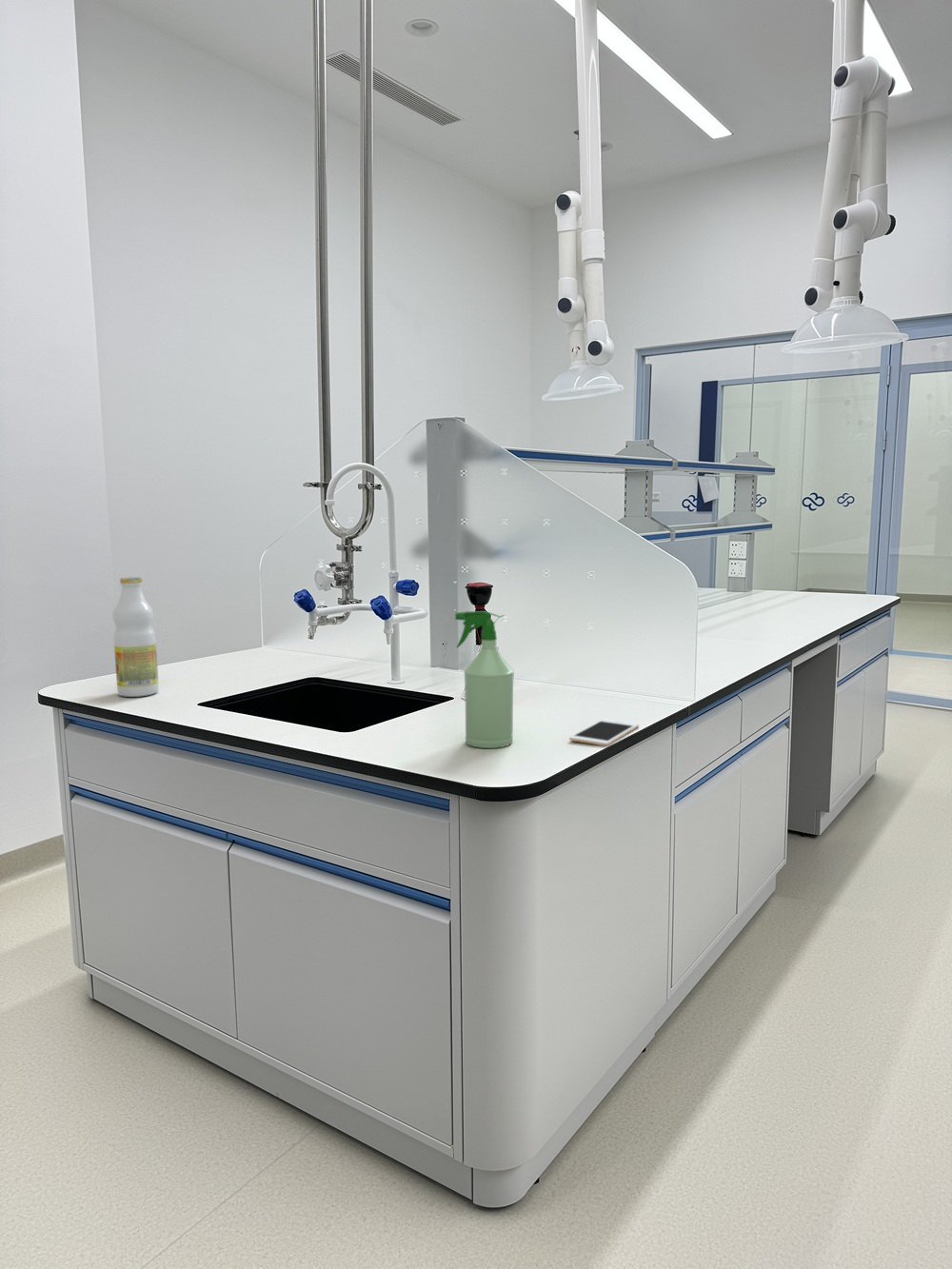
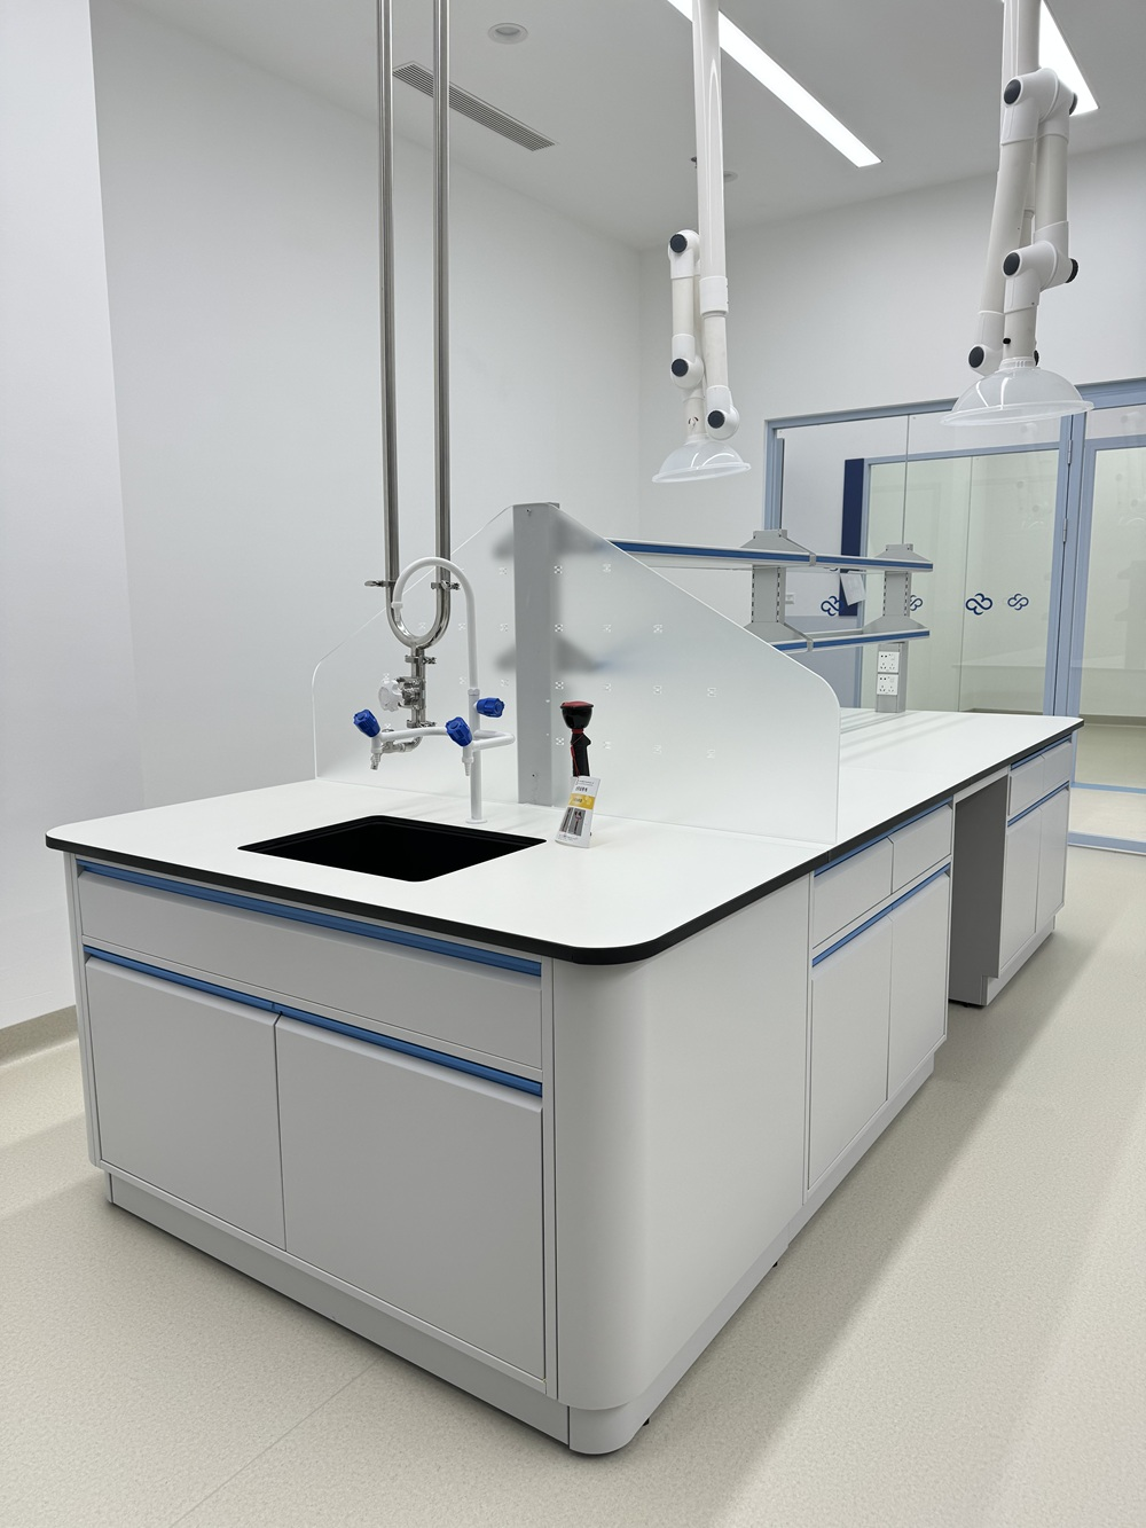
- cell phone (605, 731)
- beverage bottle (134, 636)
- spray bottle (488, 677)
